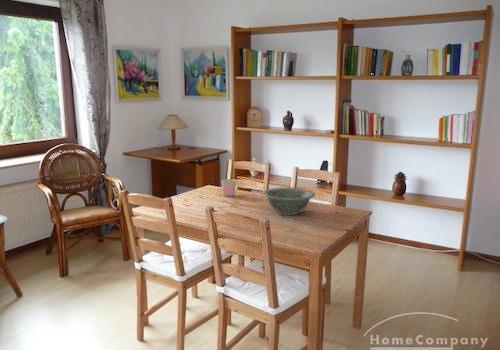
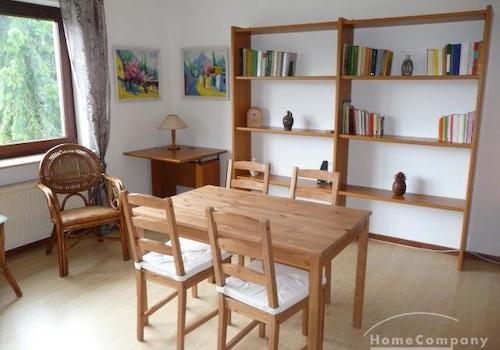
- cup (230, 187)
- decorative bowl (288, 202)
